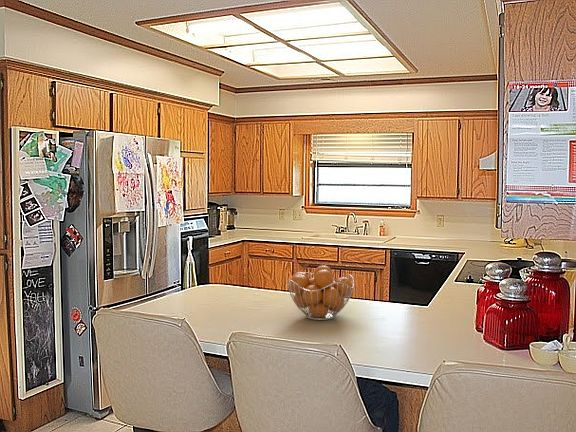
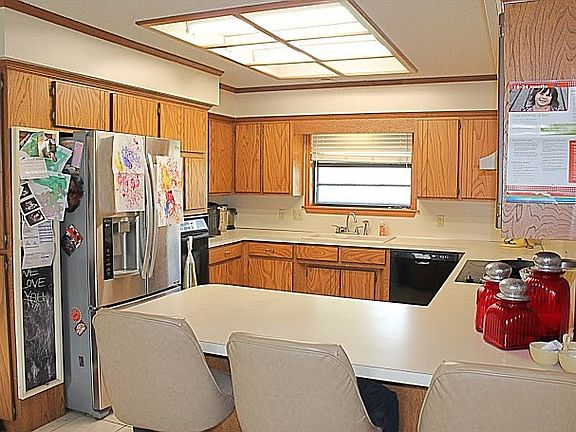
- fruit basket (320, 292)
